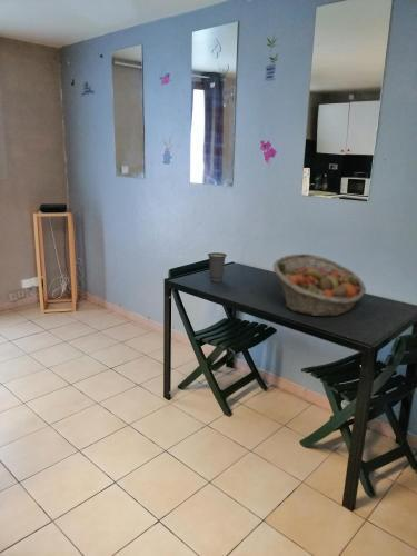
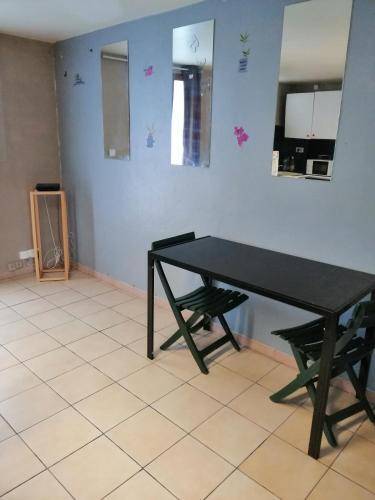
- cup (216, 267)
- fruit basket (318, 284)
